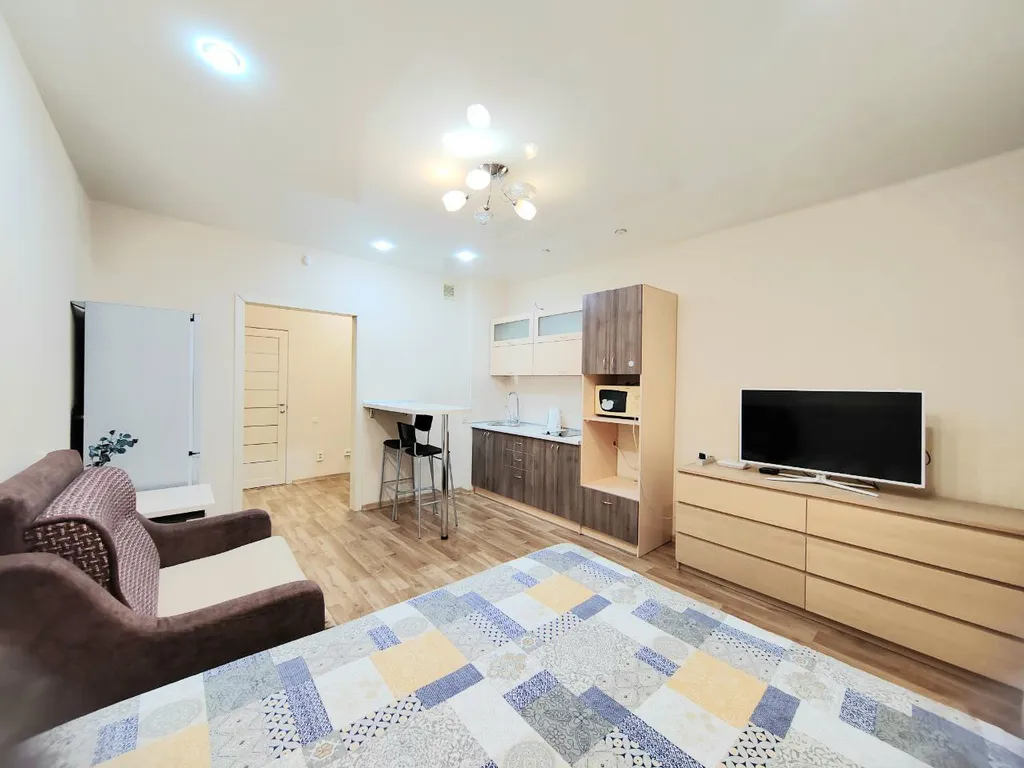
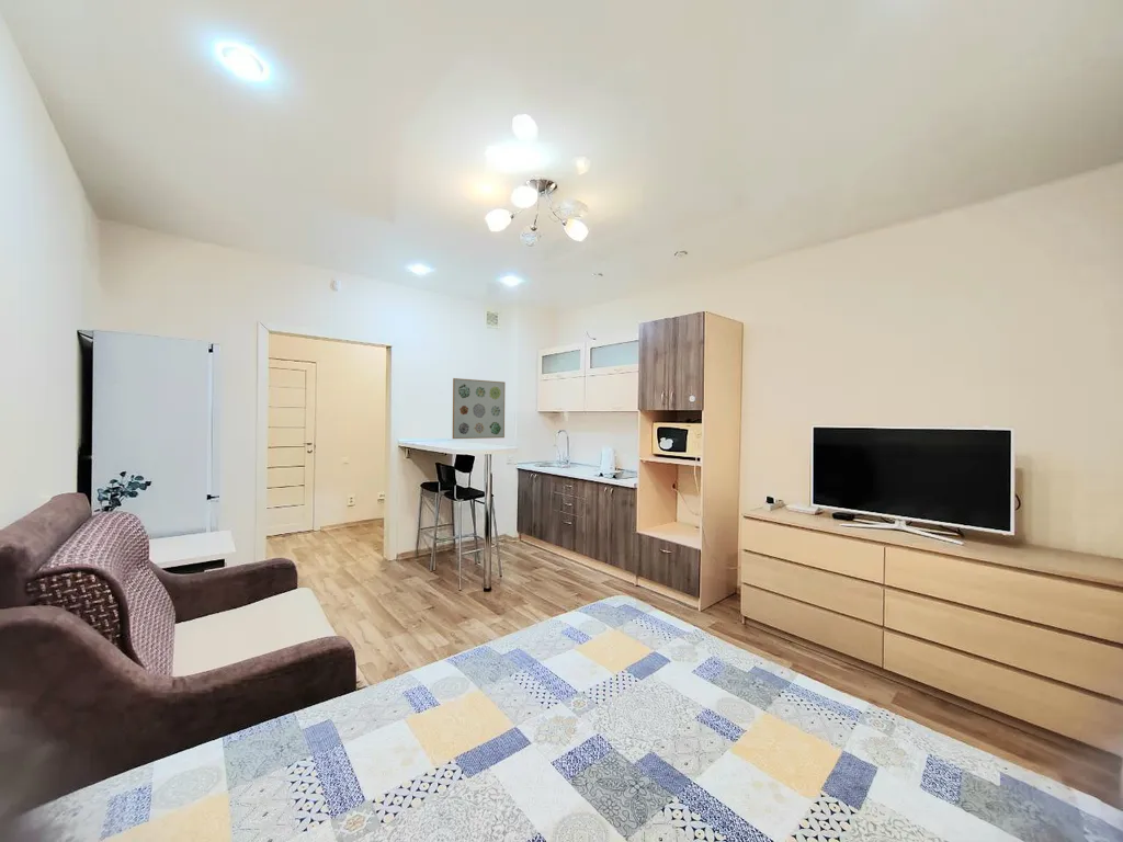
+ wall art (479, 409)
